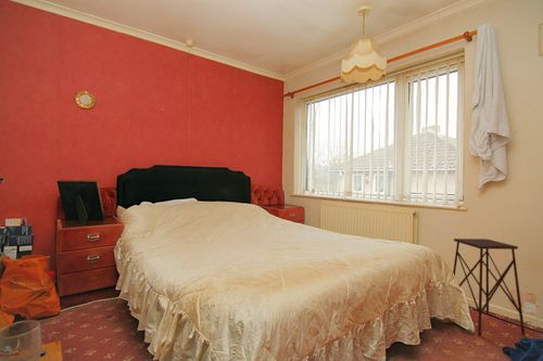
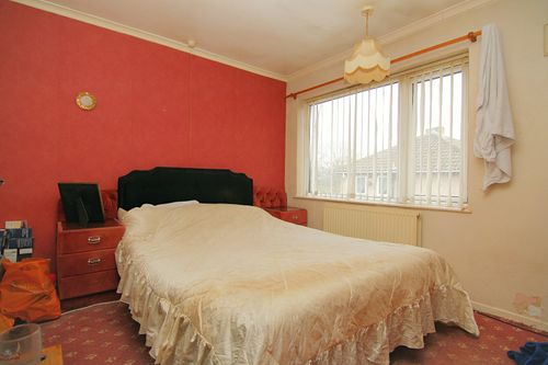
- side table (481, 283)
